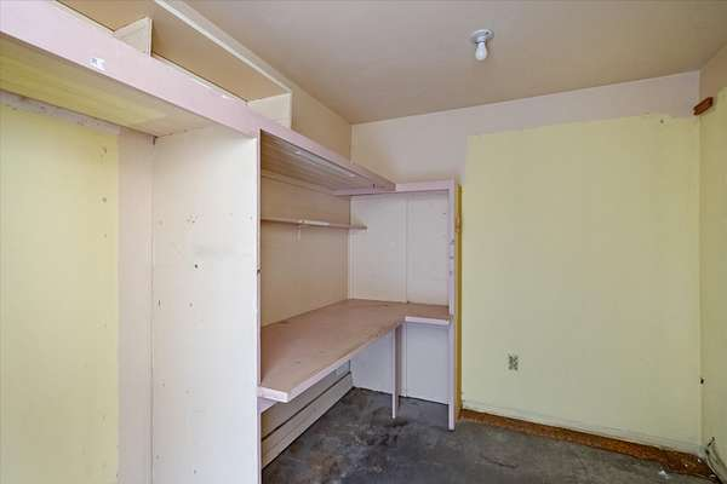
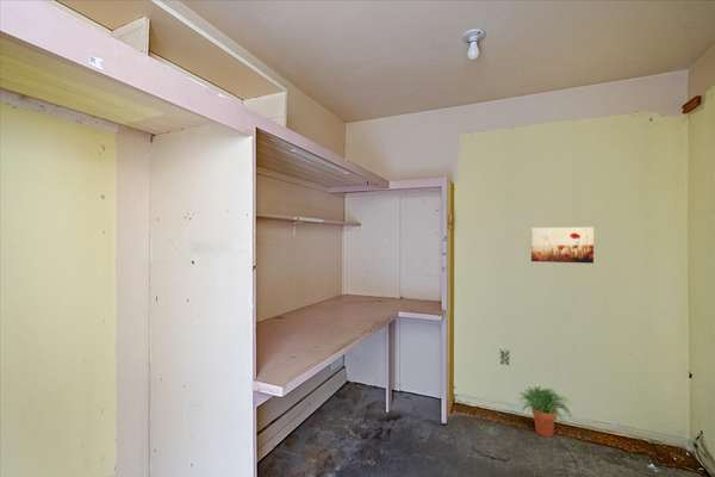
+ potted plant (543, 410)
+ wall art (560, 244)
